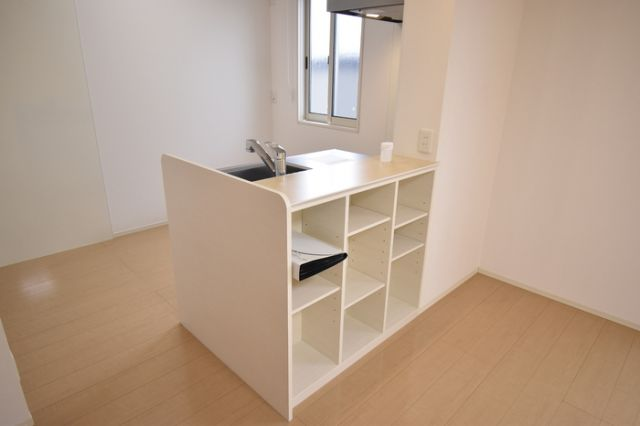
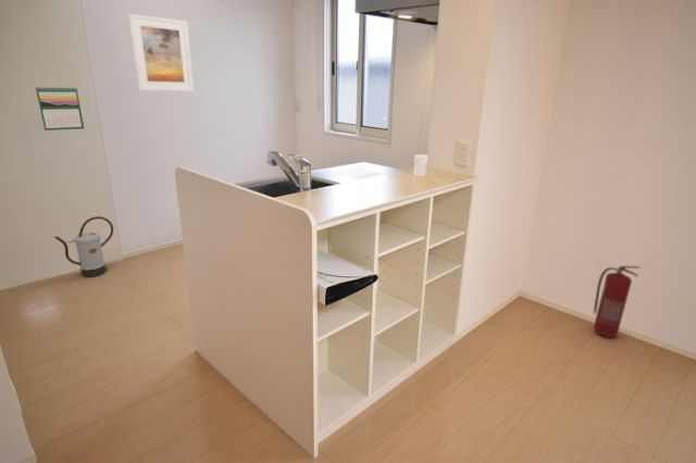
+ fire extinguisher (612, 299)
+ calendar (60, 108)
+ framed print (163, 55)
+ watering can (87, 246)
